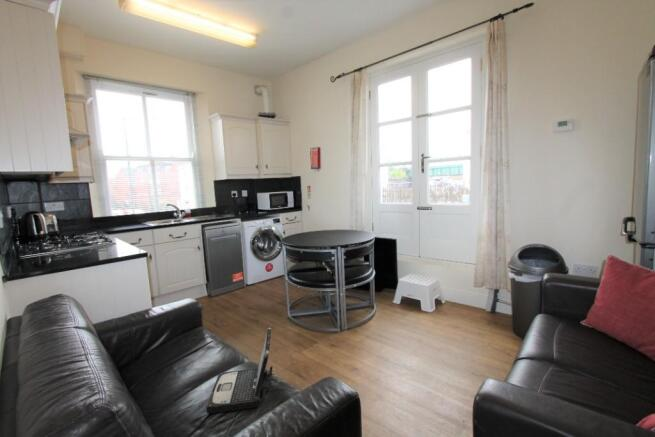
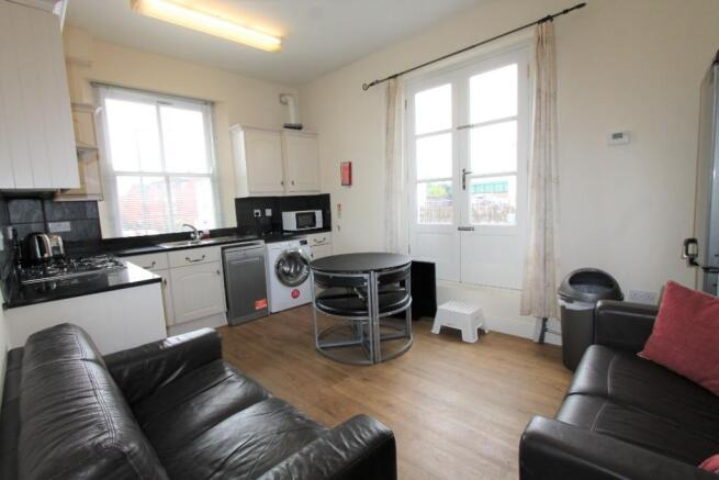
- laptop (243, 370)
